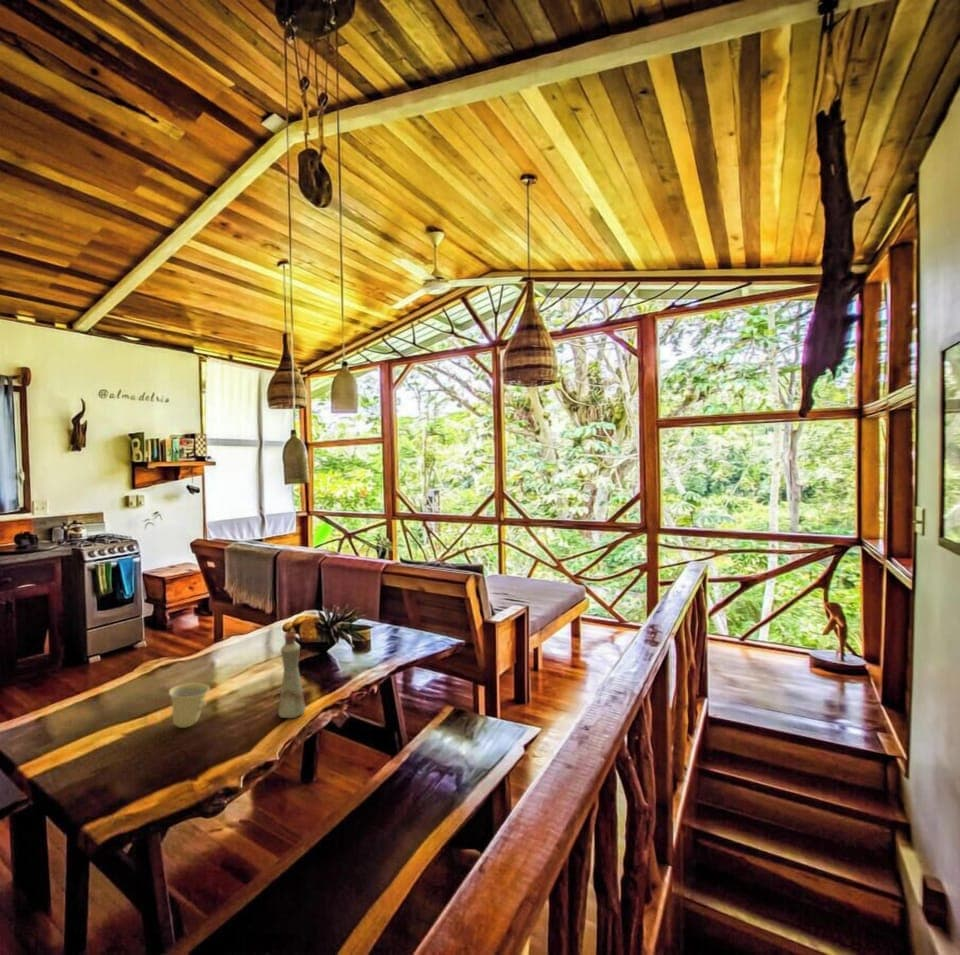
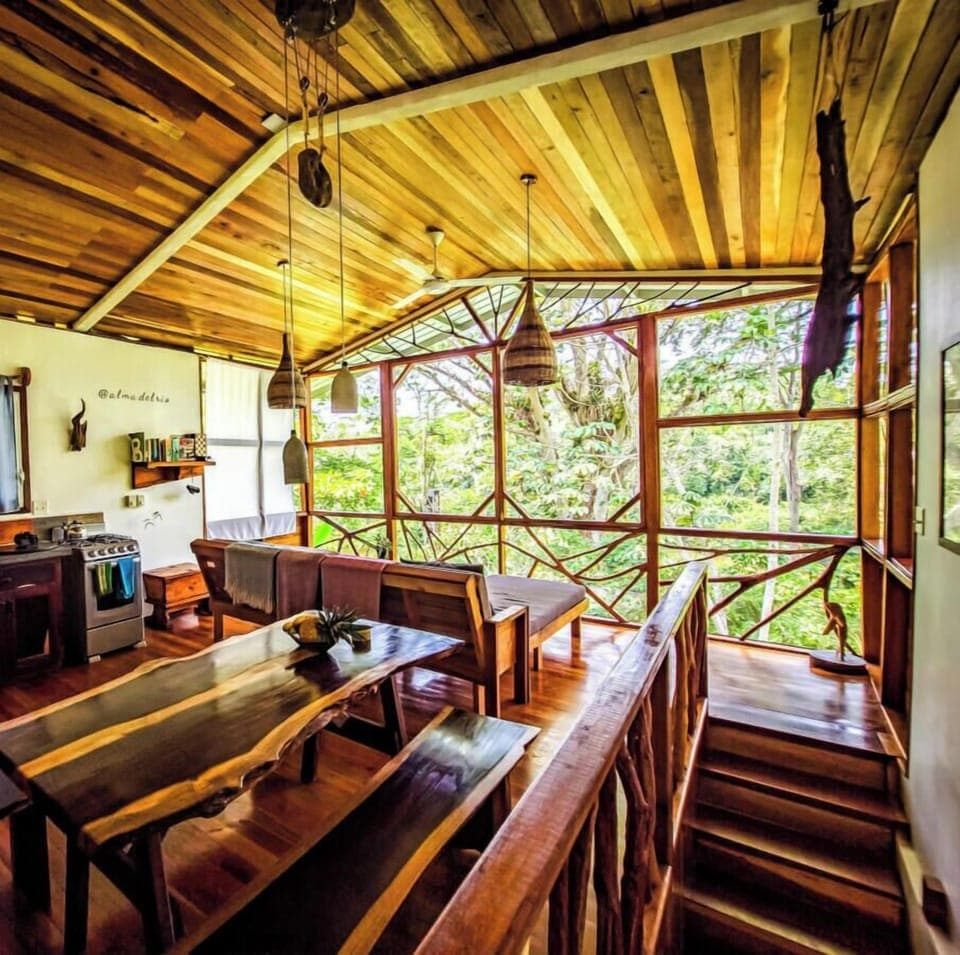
- cup (189, 705)
- bottle (290, 672)
